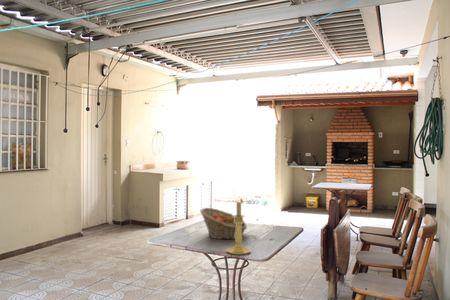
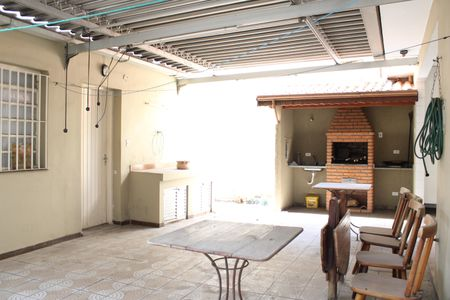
- candle holder (238, 226)
- fruit basket (223, 222)
